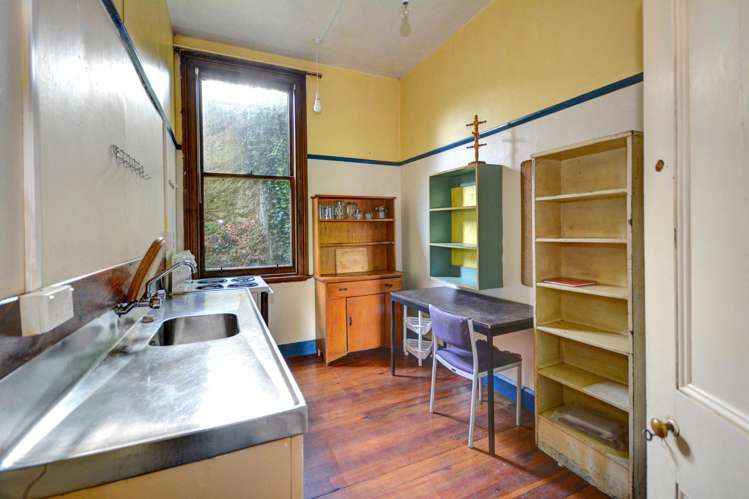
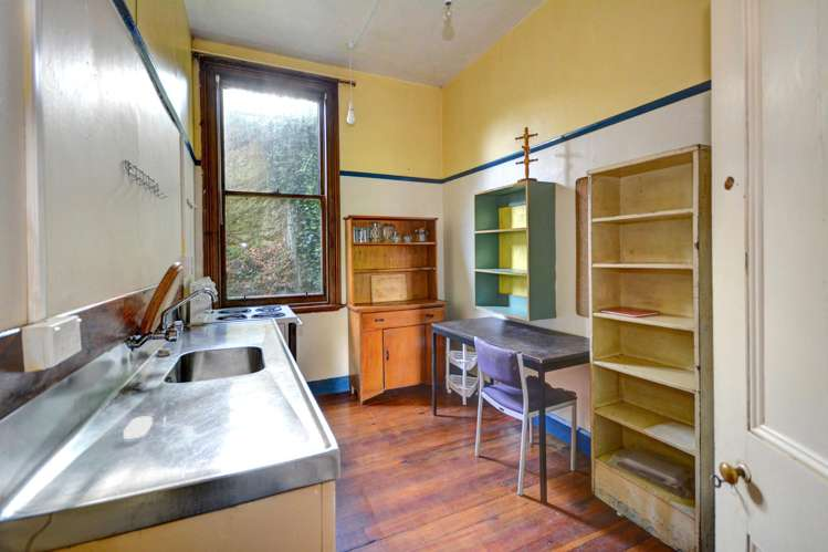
+ soap bar (138, 426)
